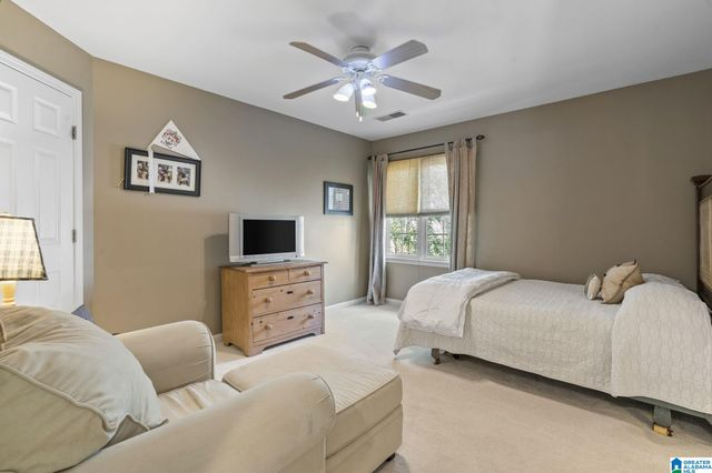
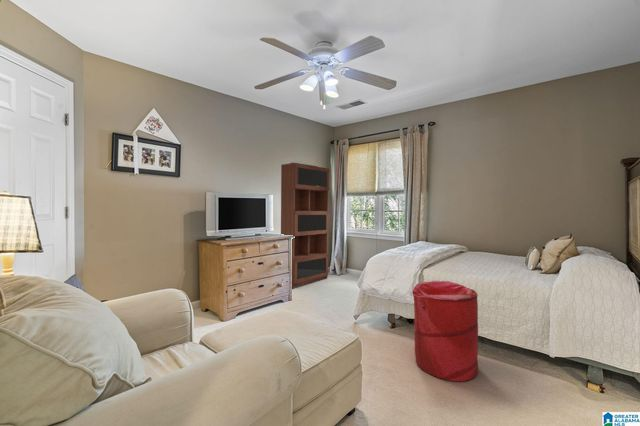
+ bookcase (305, 224)
+ laundry hamper (444, 325)
